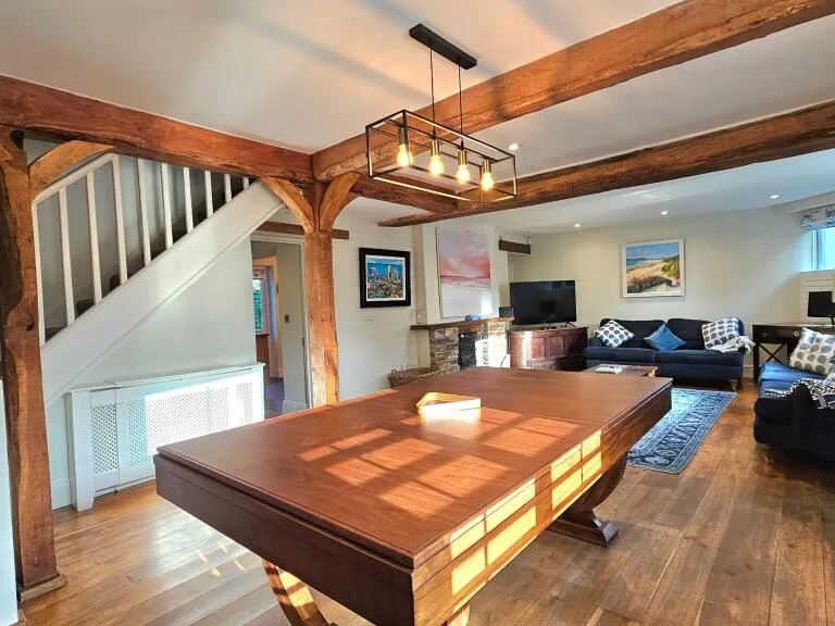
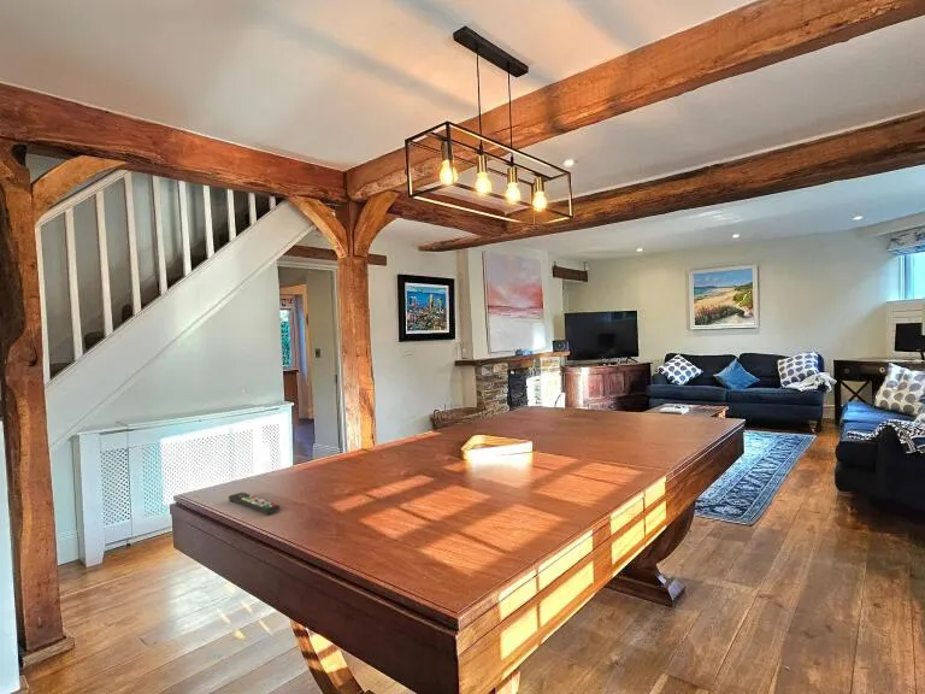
+ remote control (253, 502)
